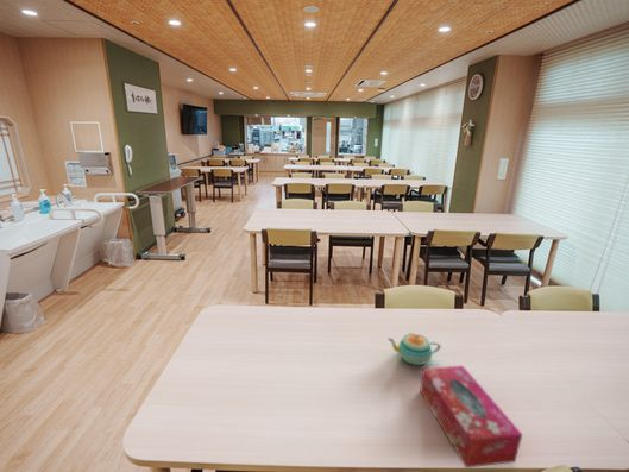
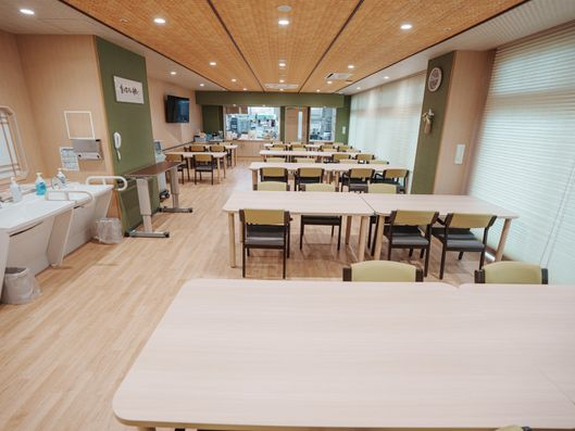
- tissue box (464, 410)
- teapot (413, 346)
